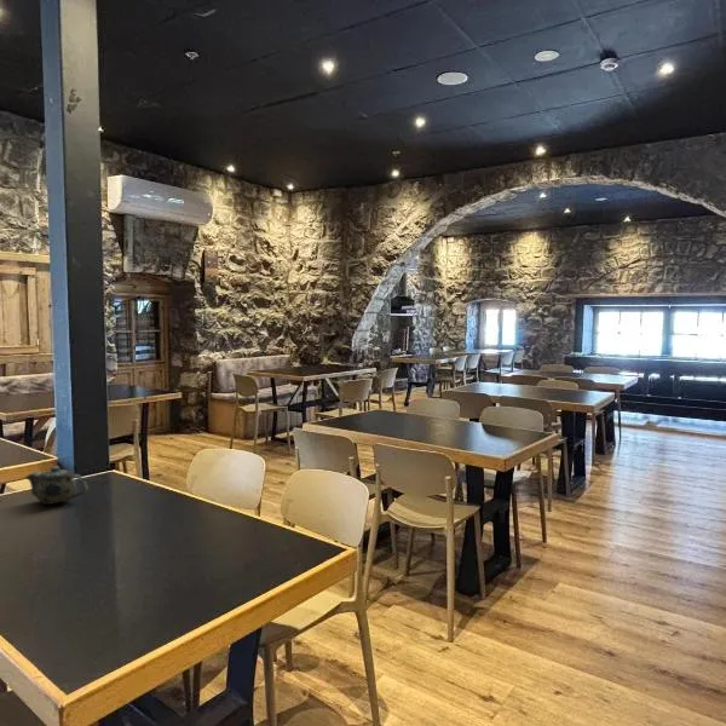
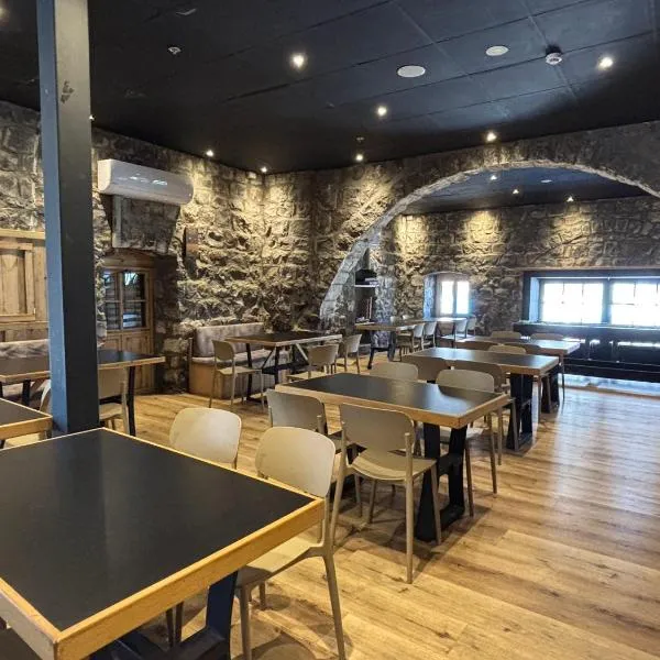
- chinaware (57, 484)
